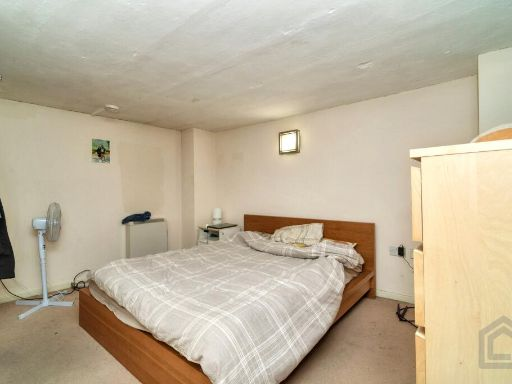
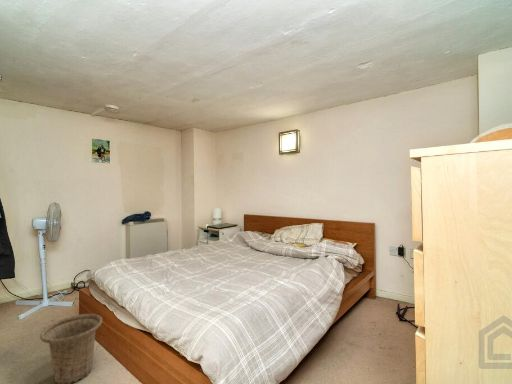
+ basket (73, 349)
